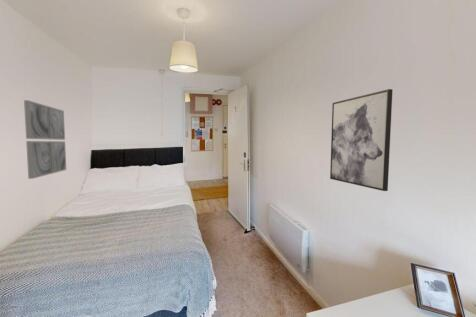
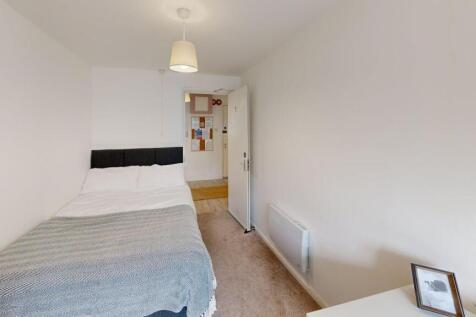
- wall art (48, 141)
- wall art (356, 141)
